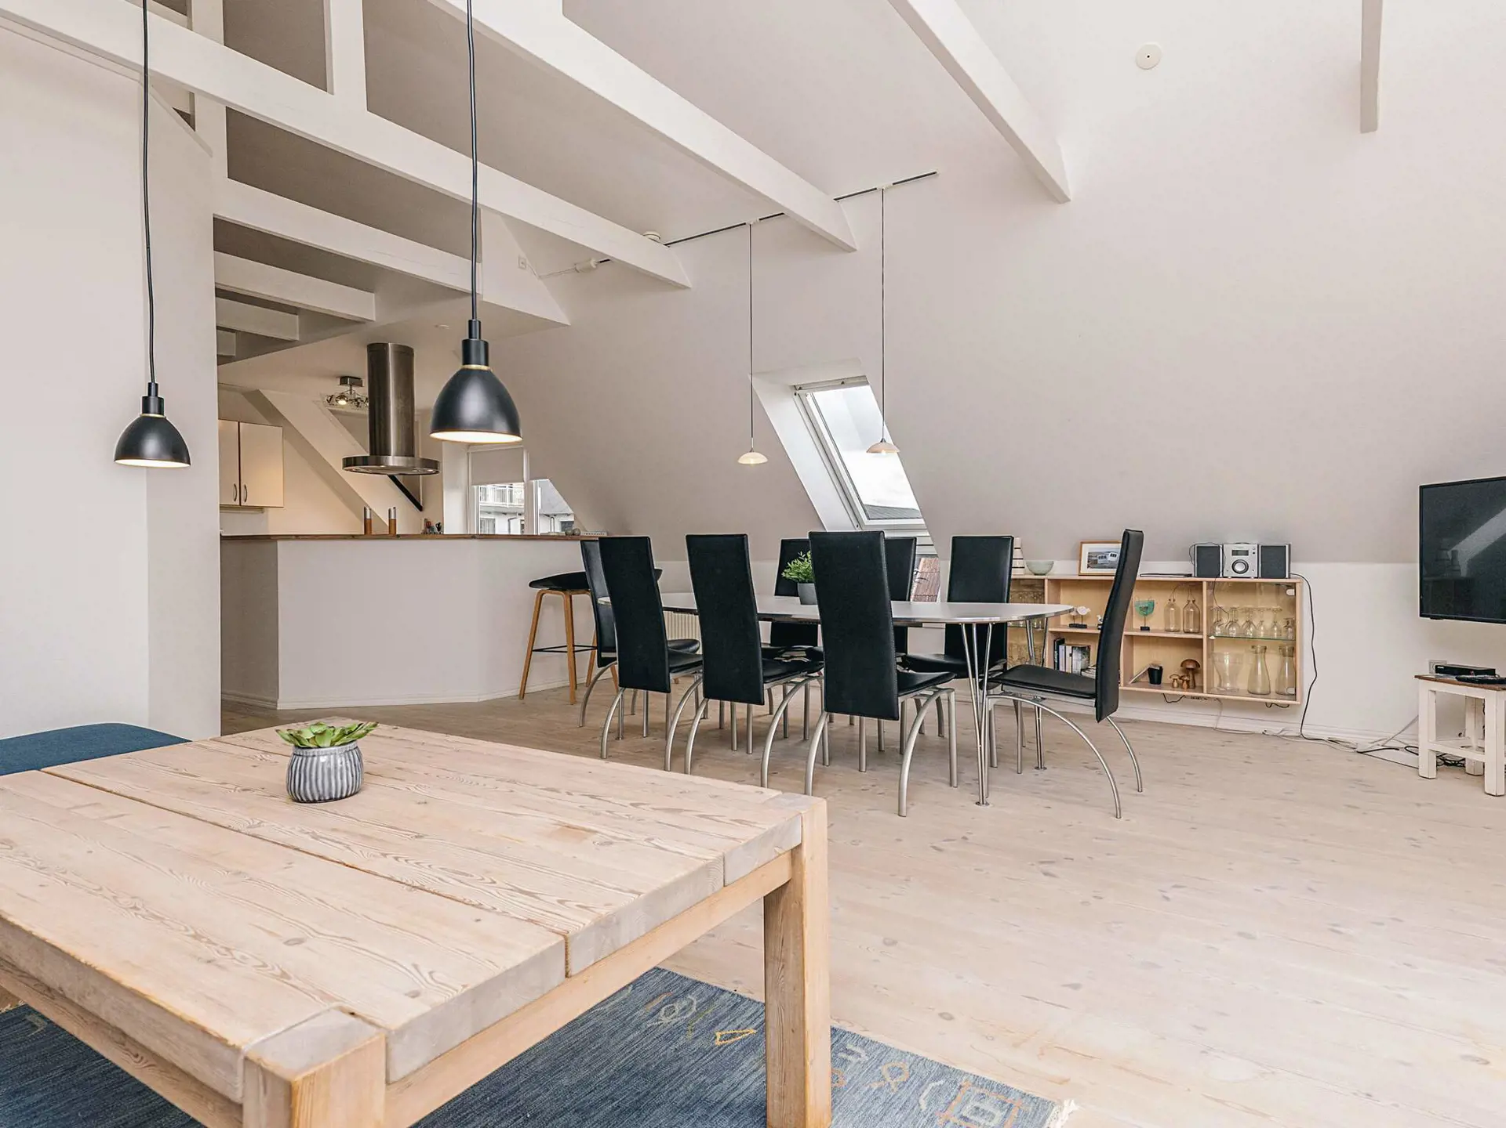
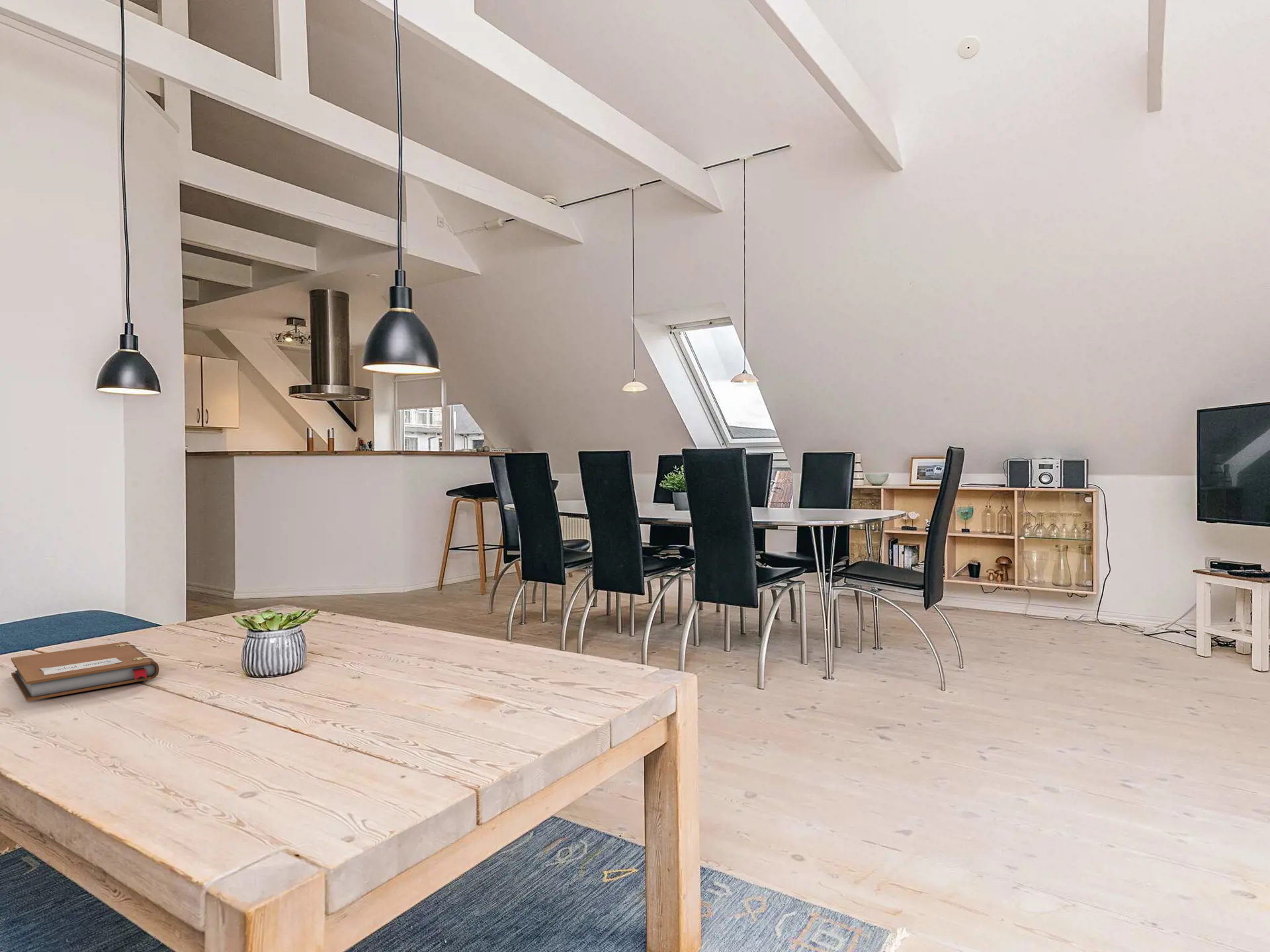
+ notebook (85, 668)
